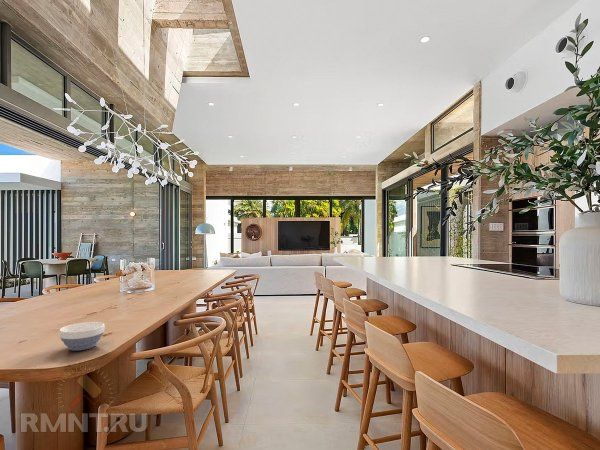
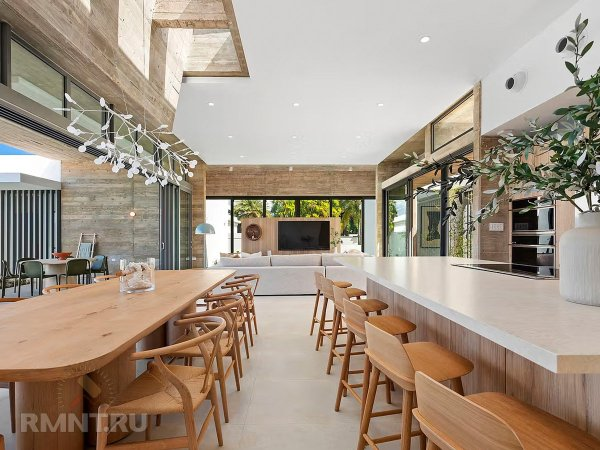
- bowl (82, 336)
